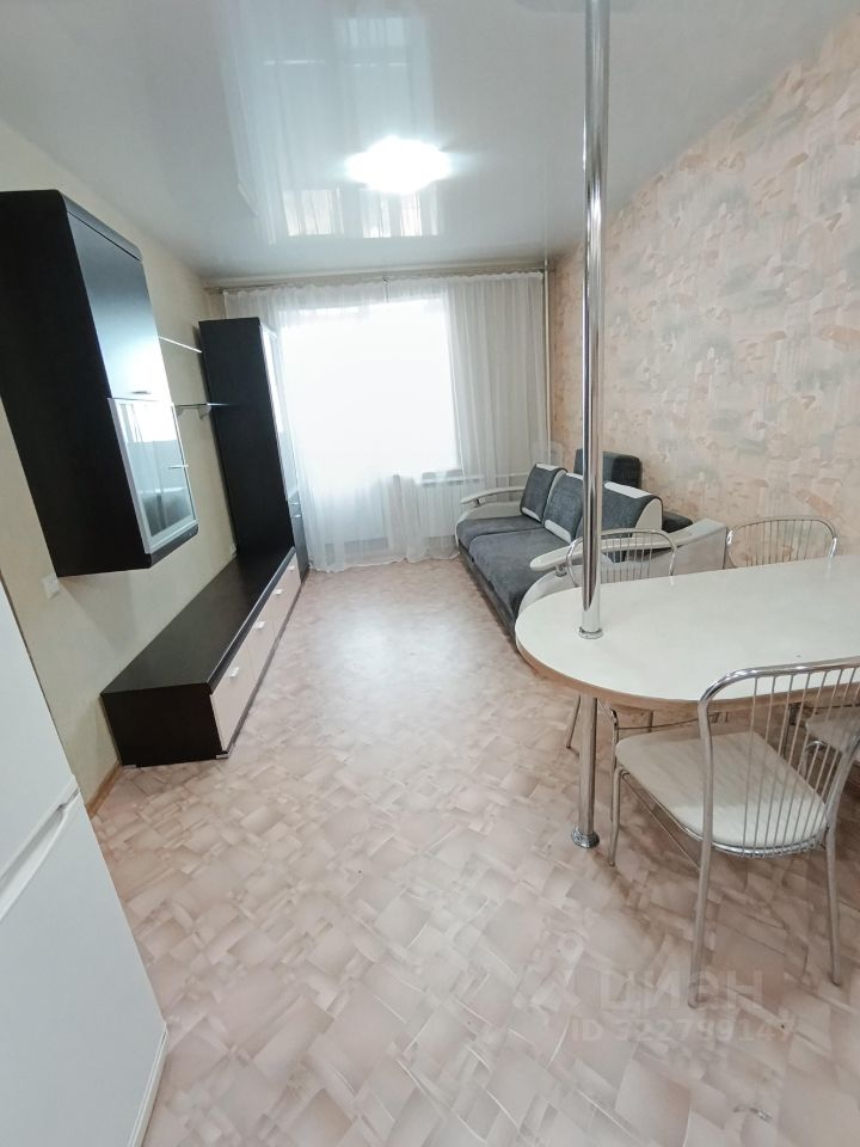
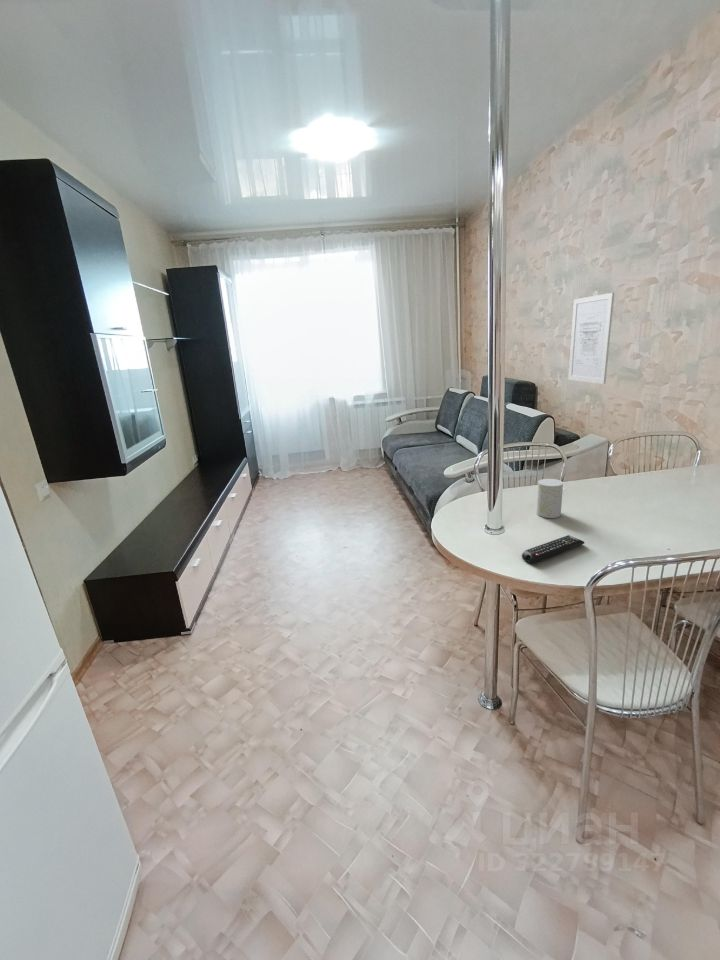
+ cup (549, 498)
+ remote control (553, 548)
+ wall art (589, 340)
